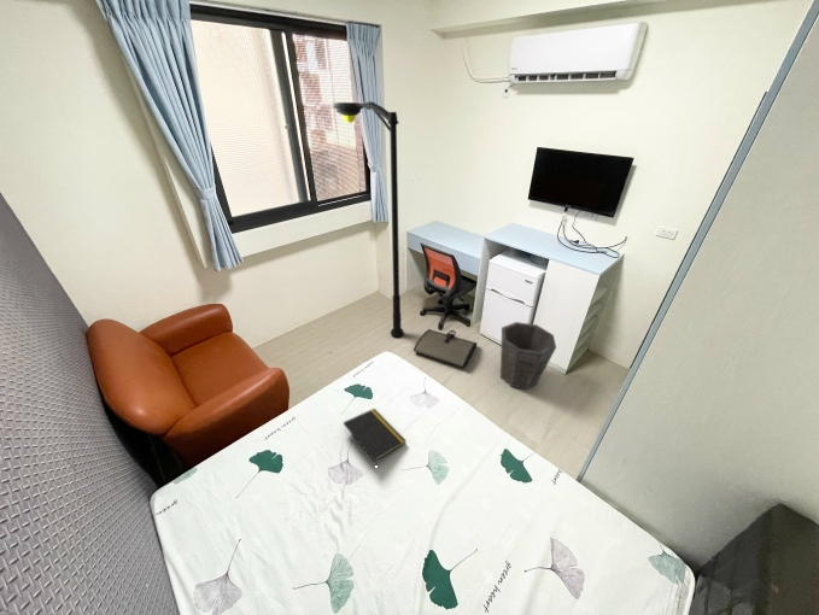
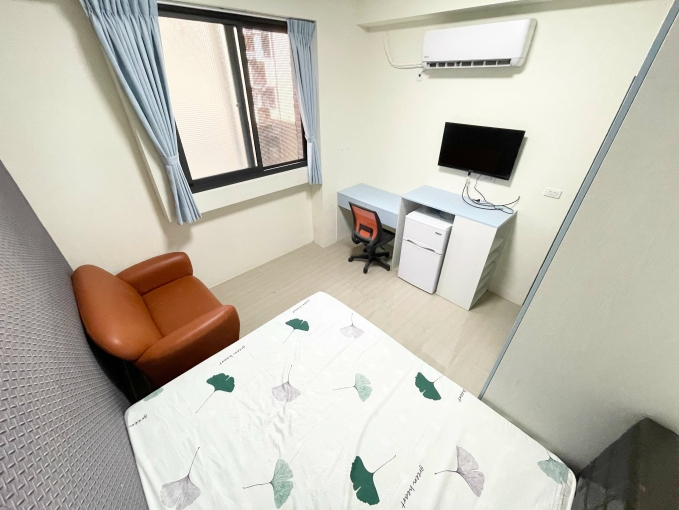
- floor lamp (392, 229)
- notepad (374, 432)
- waste bin (522, 357)
- tool roll (445, 342)
